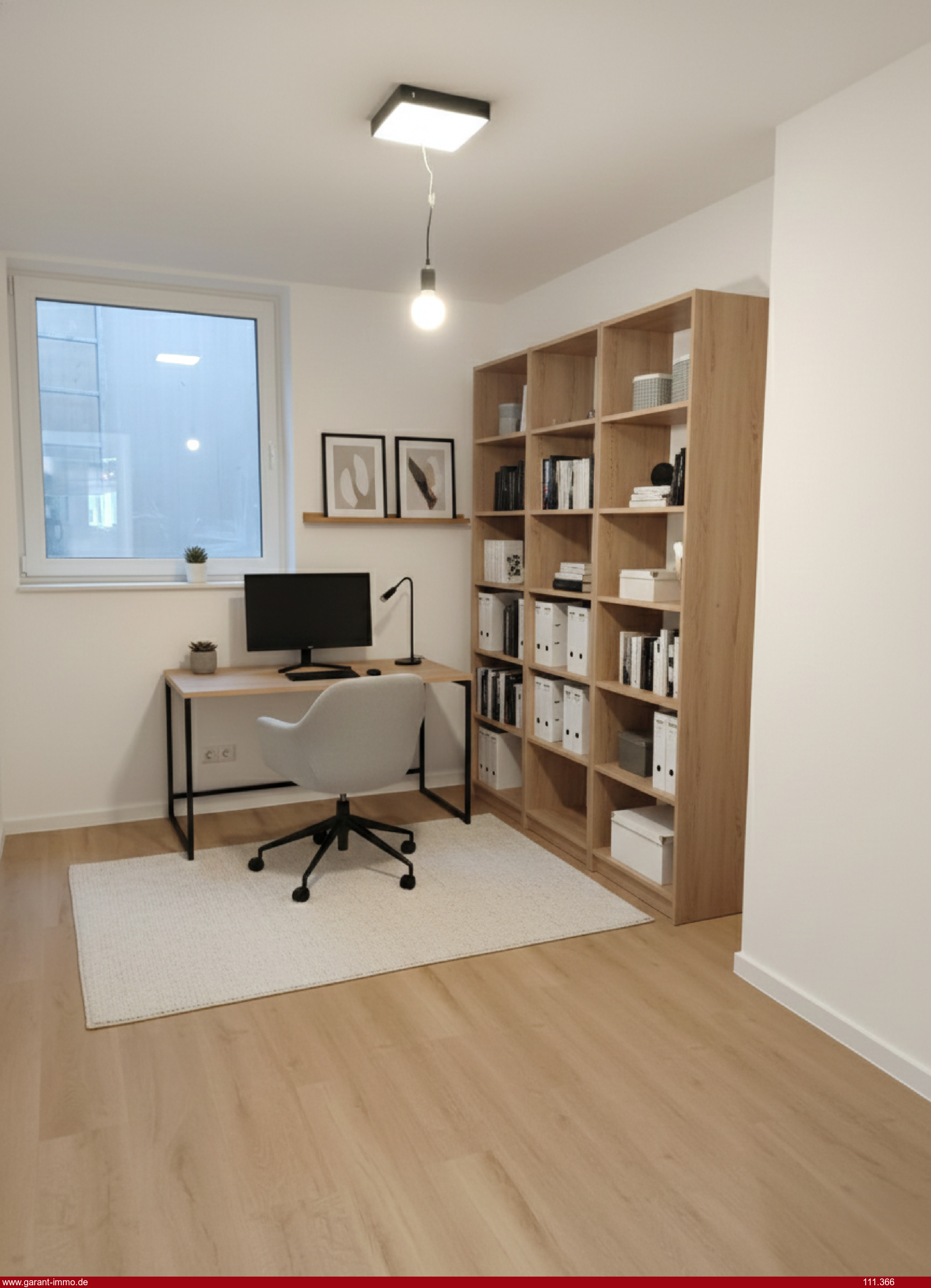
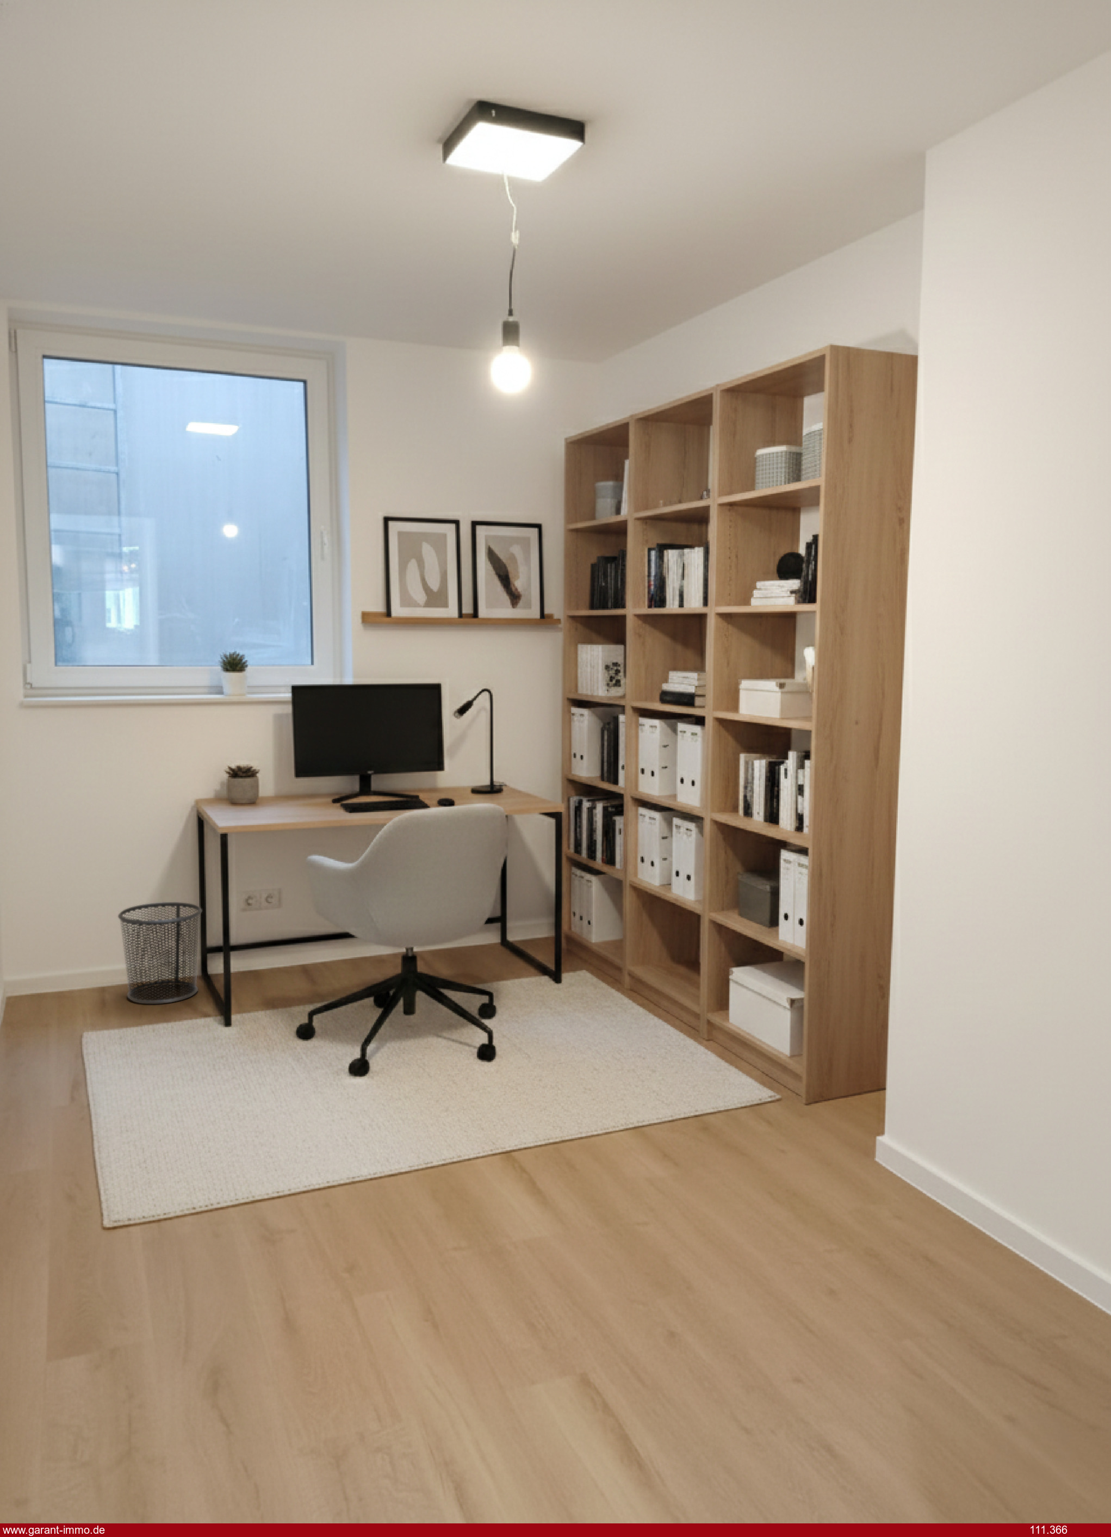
+ waste bin (161, 952)
